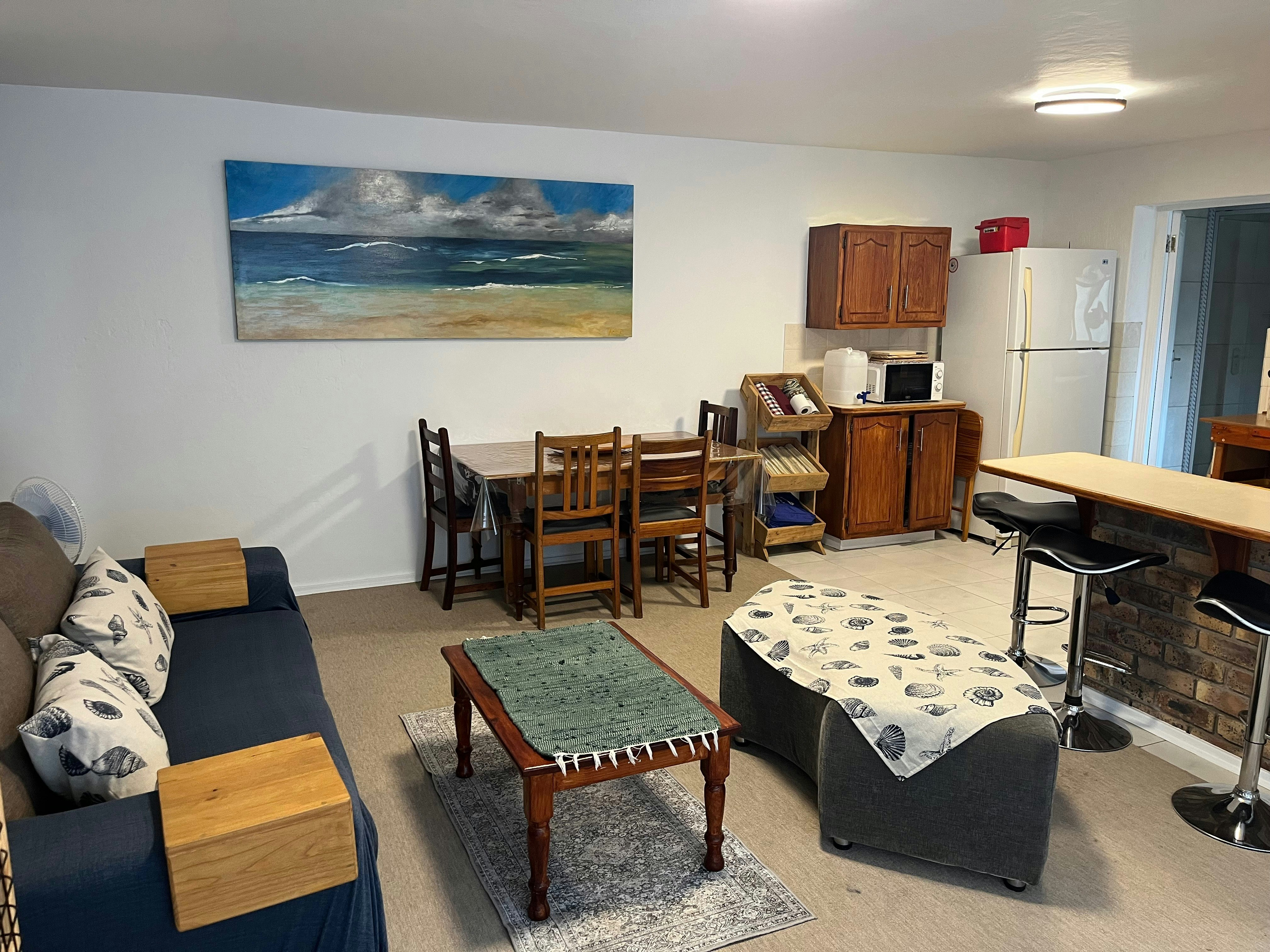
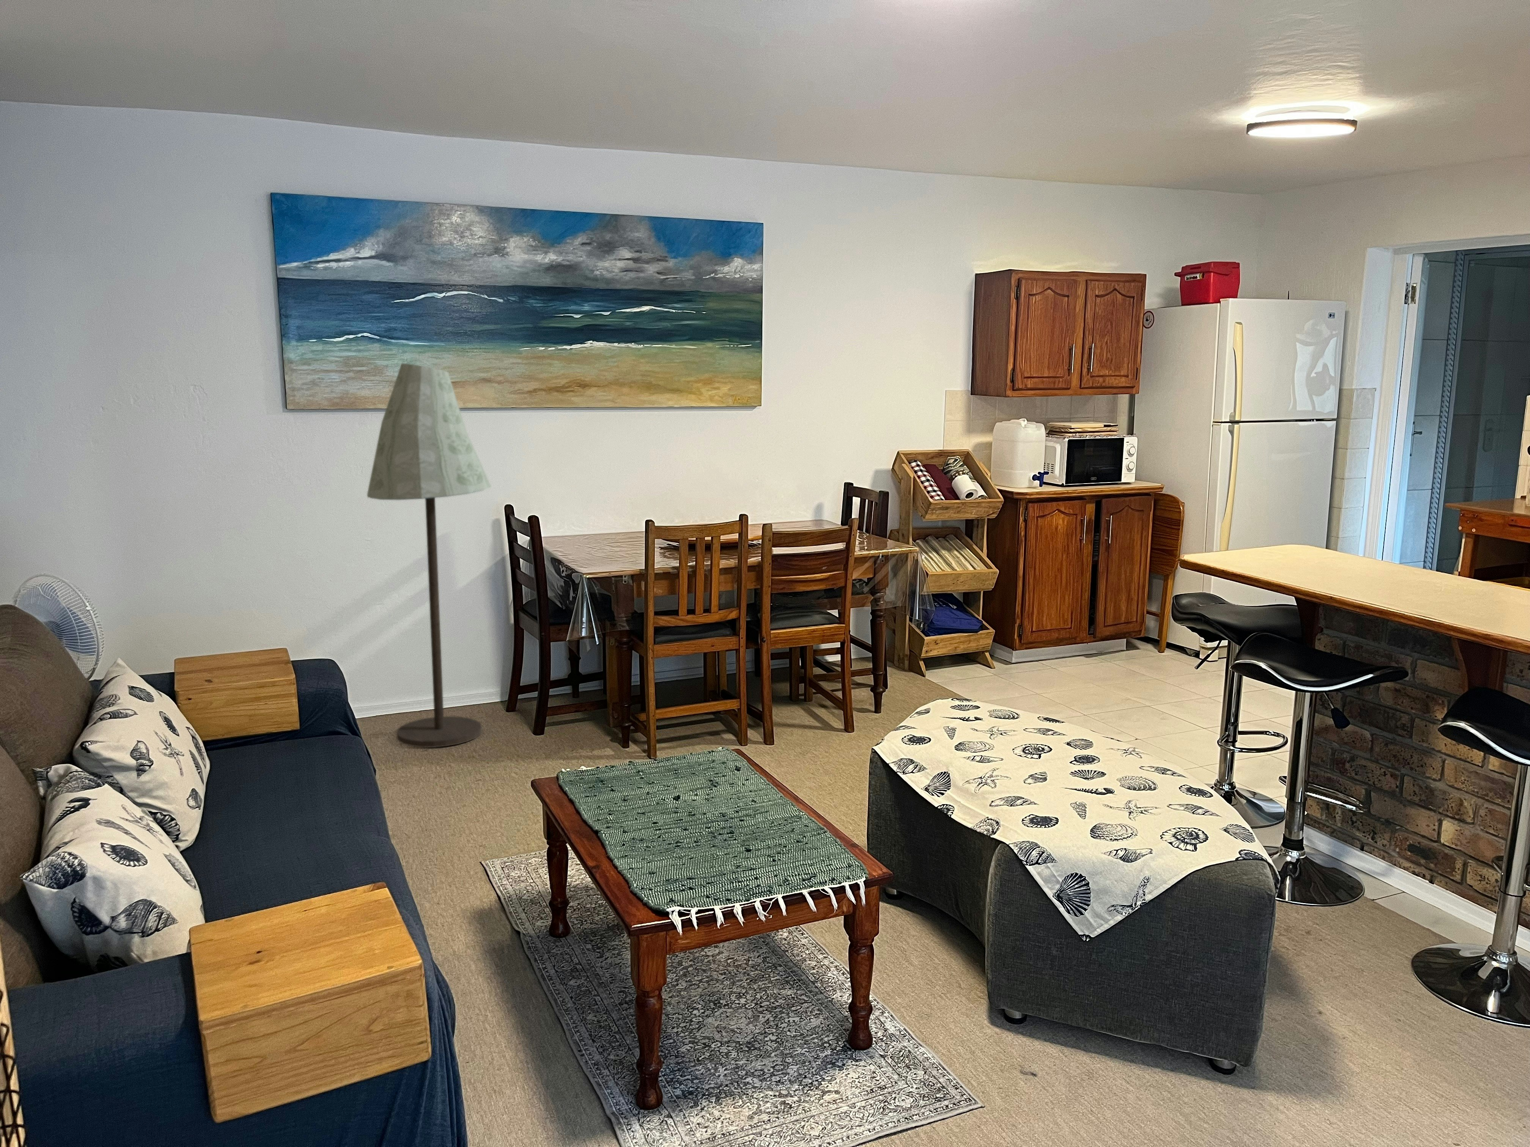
+ floor lamp (432, 554)
